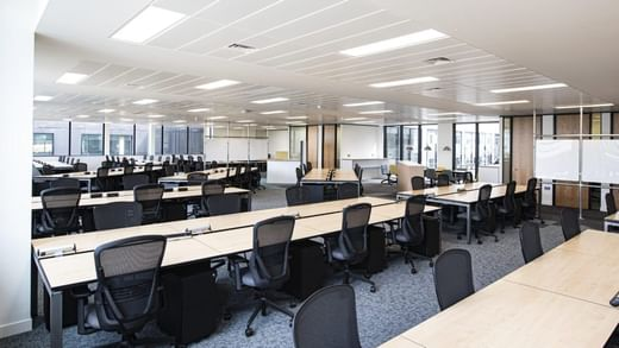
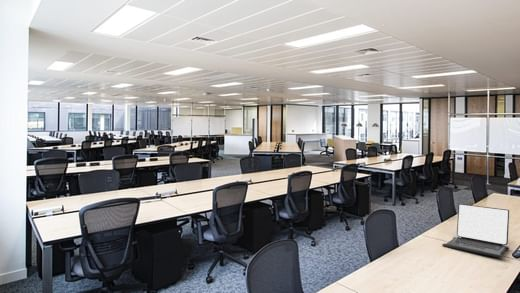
+ laptop (476, 228)
